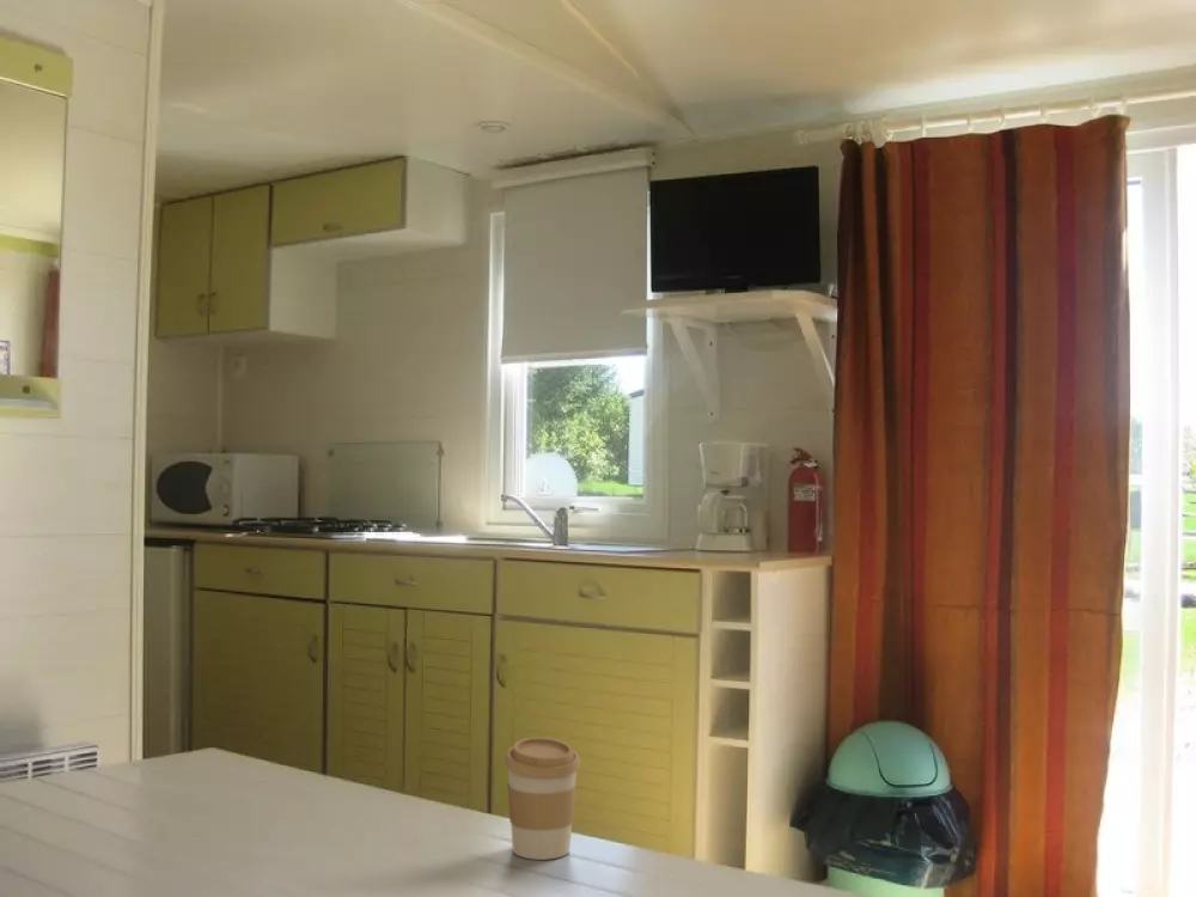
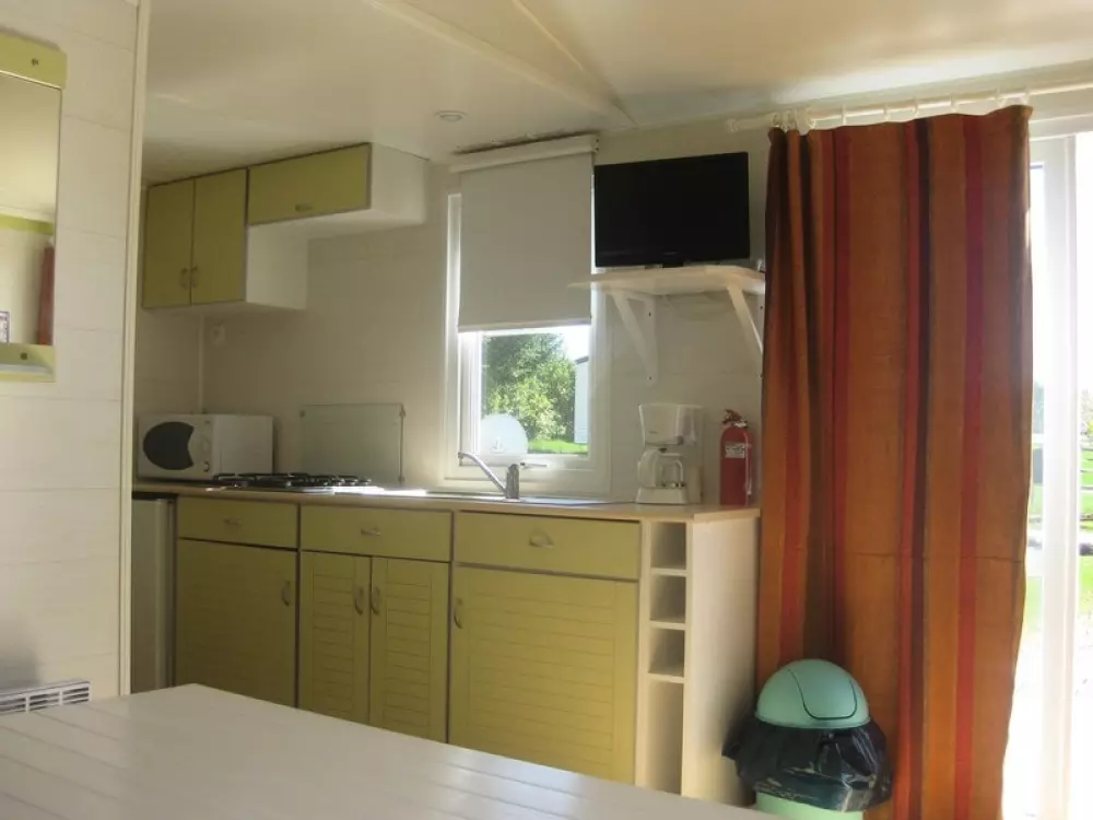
- coffee cup (542, 797)
